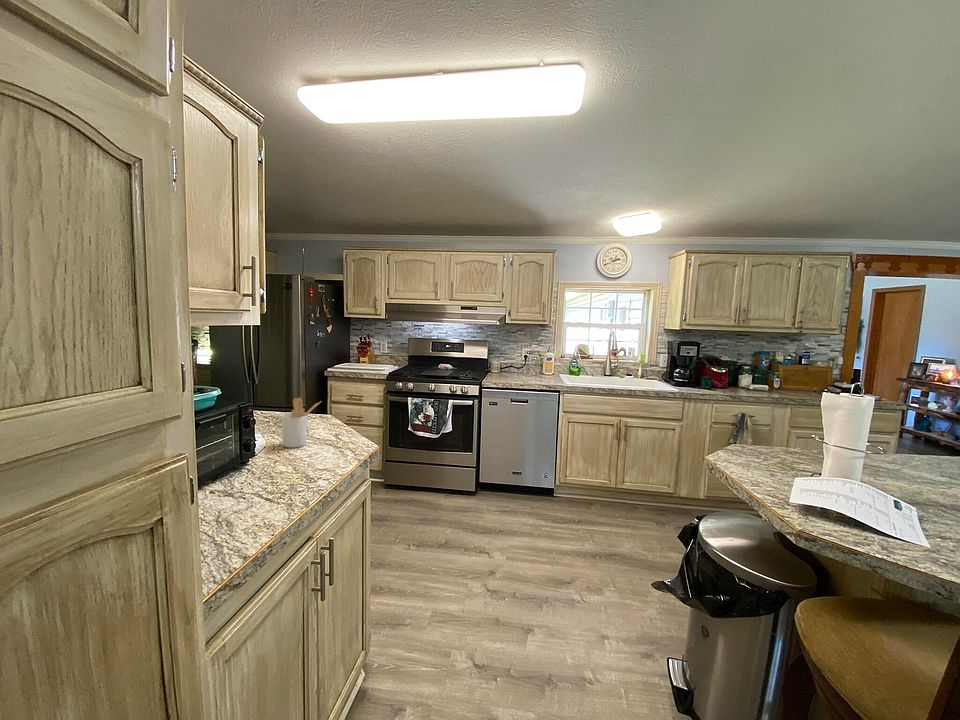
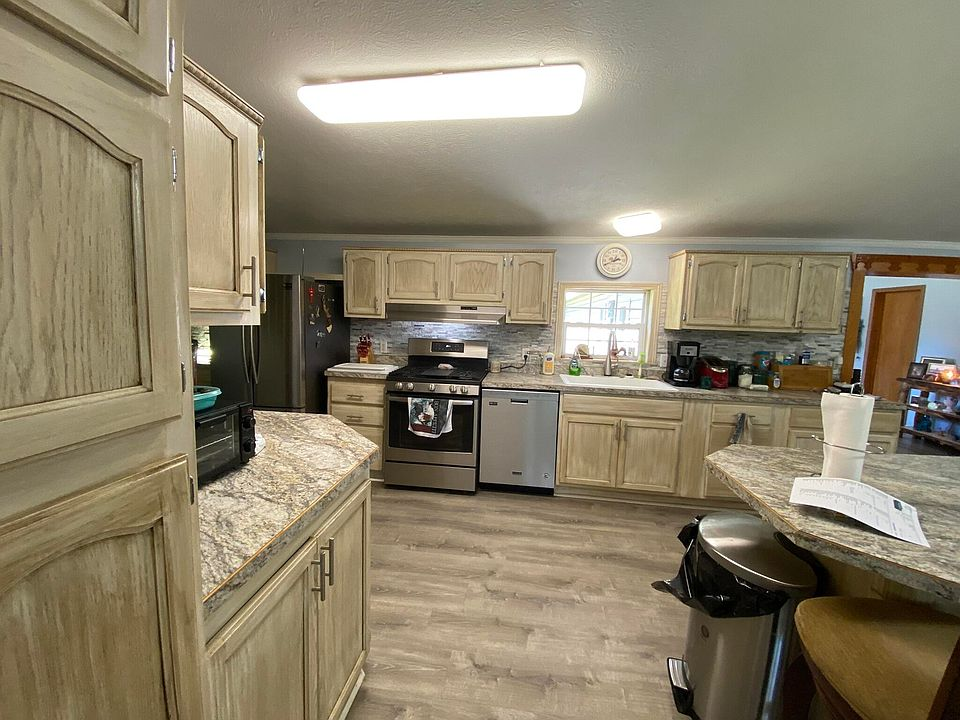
- utensil holder (301, 422)
